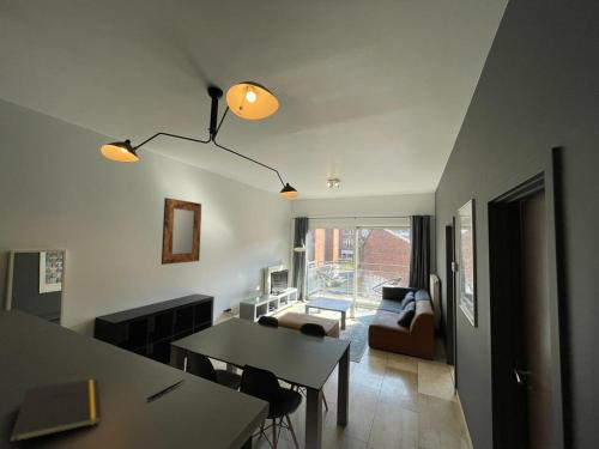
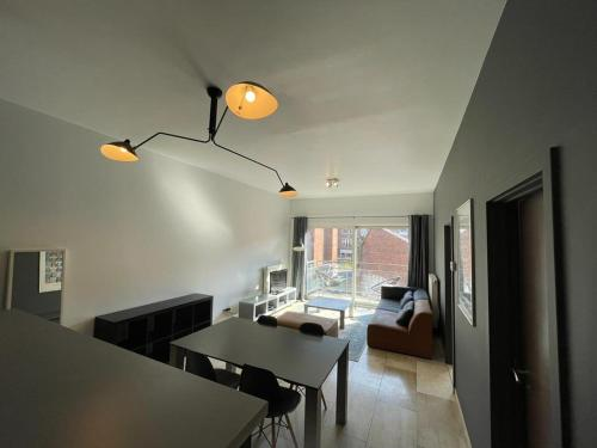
- notepad (62, 404)
- home mirror (182, 231)
- pen (168, 388)
